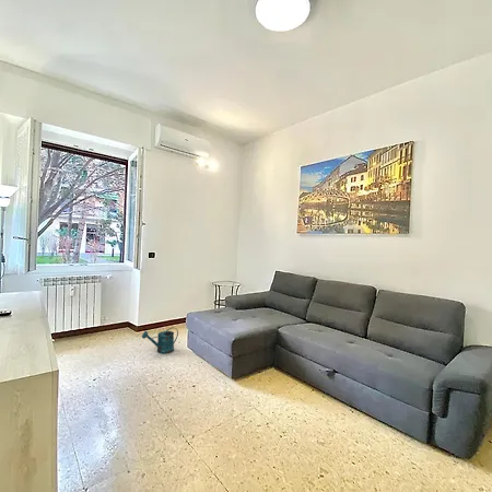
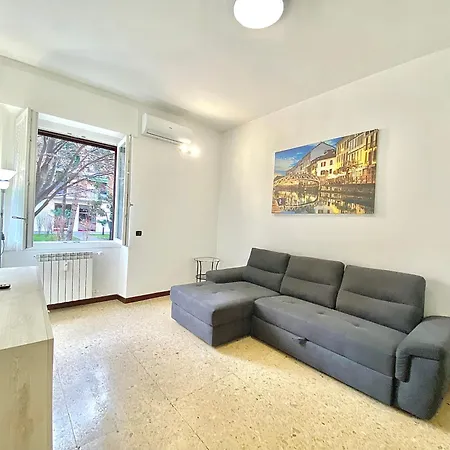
- watering can (160, 340)
